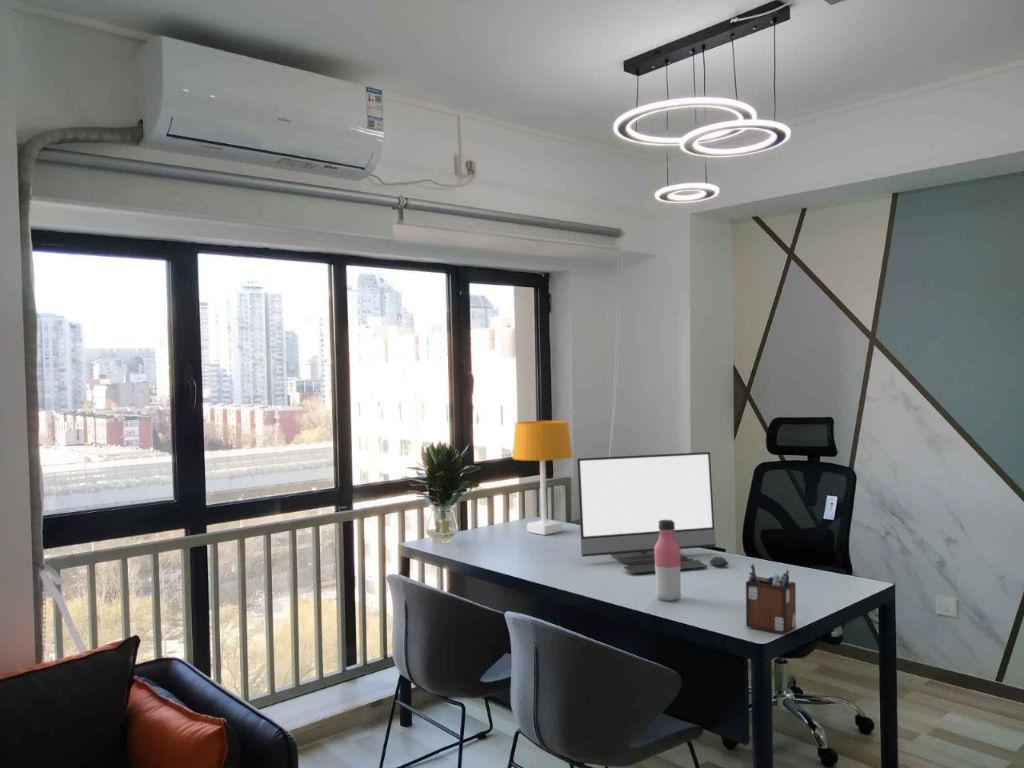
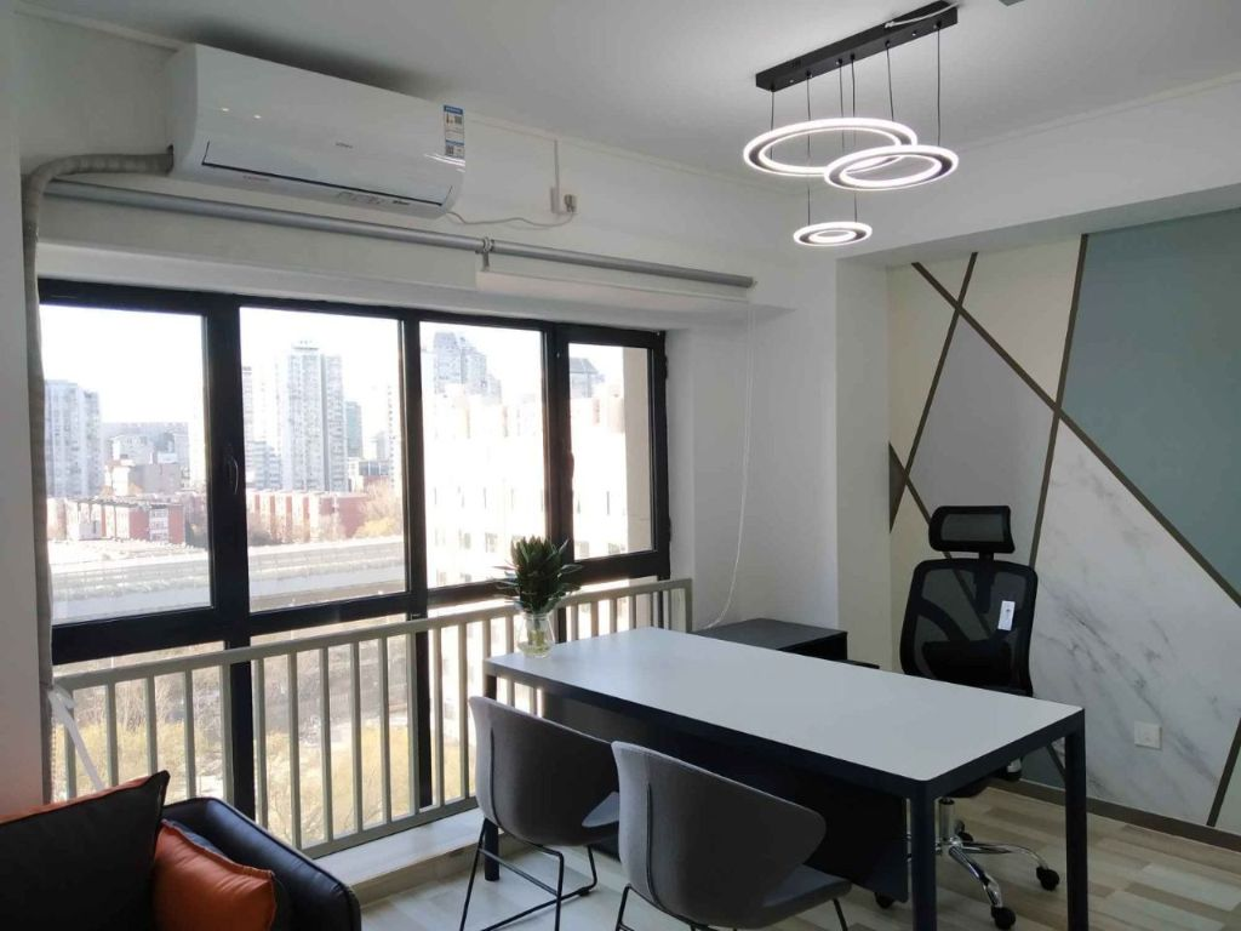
- desk lamp (543, 476)
- desk organizer (770, 595)
- water bottle (667, 559)
- monitor (655, 509)
